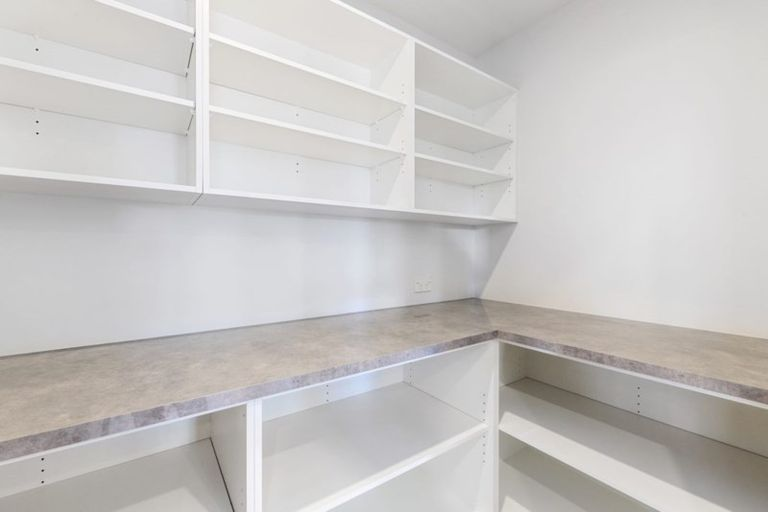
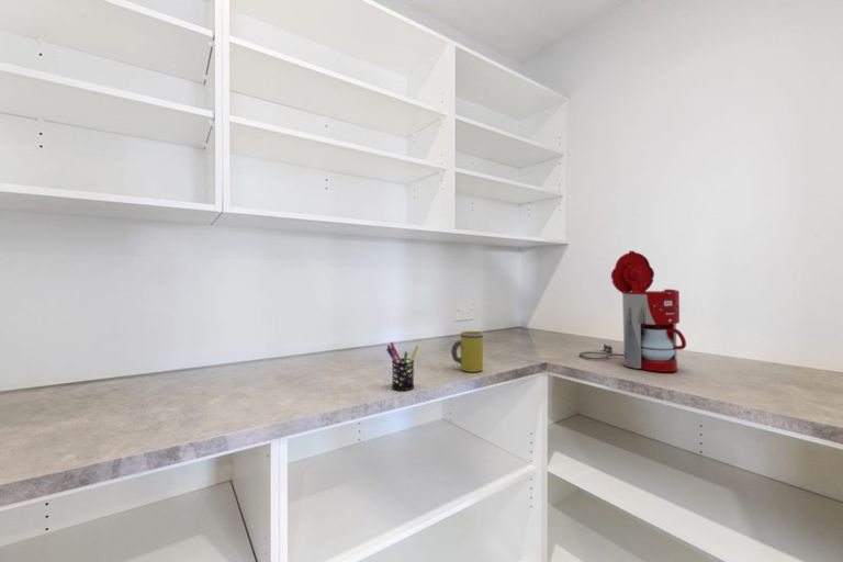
+ mug (467, 350)
+ coffee maker (622, 305)
+ pen holder (402, 364)
